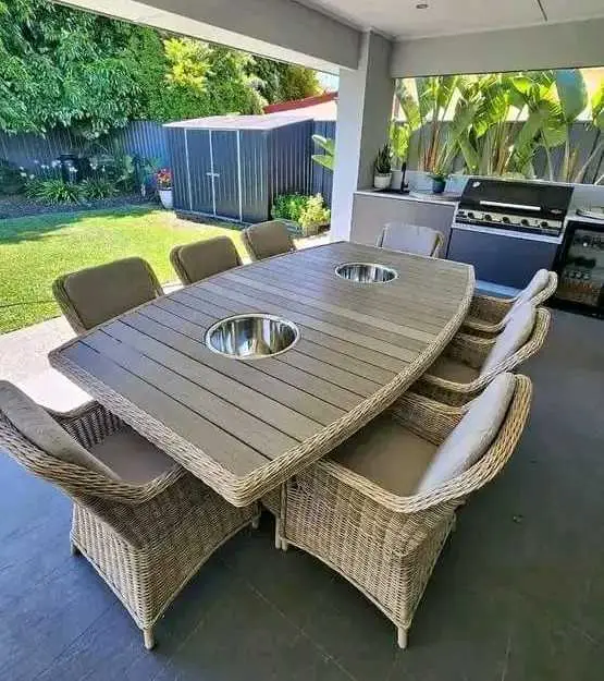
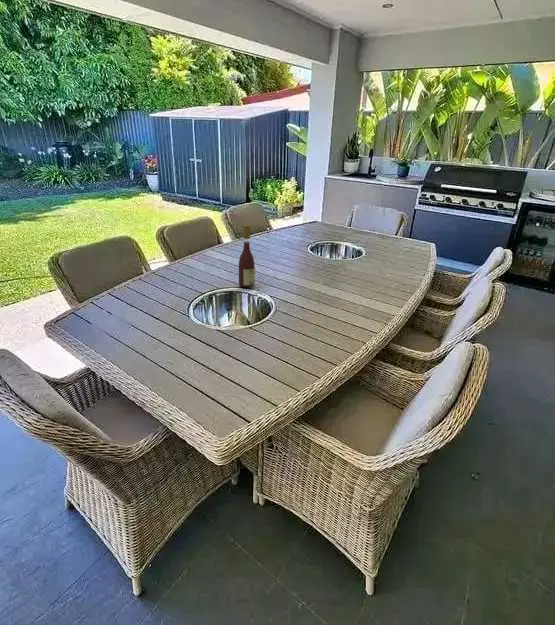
+ wine bottle (246, 256)
